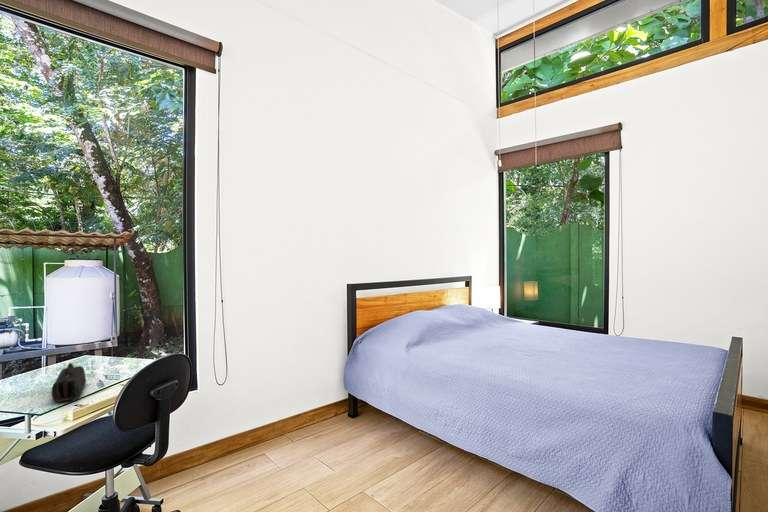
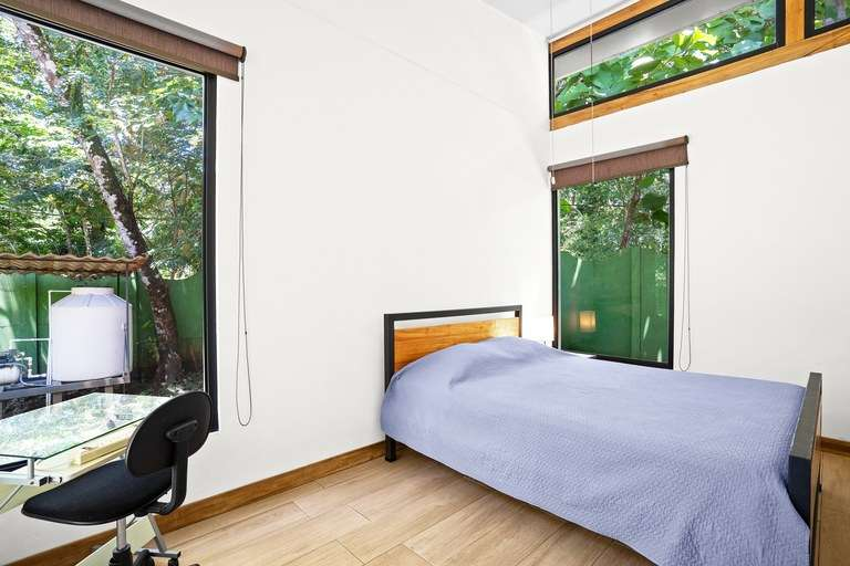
- pencil case (69, 377)
